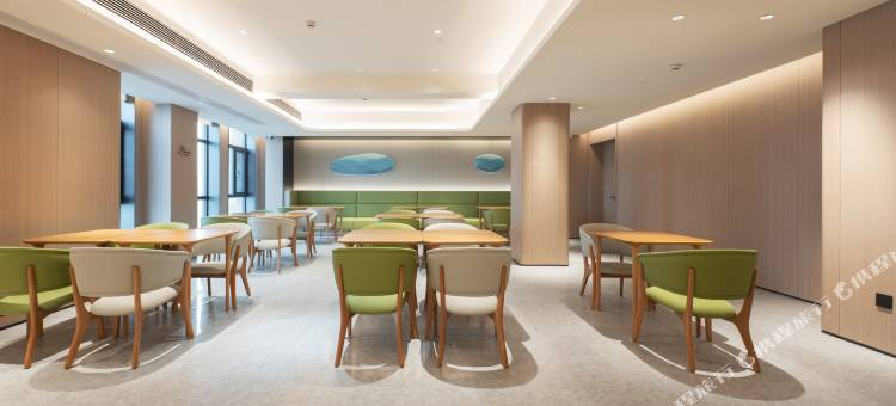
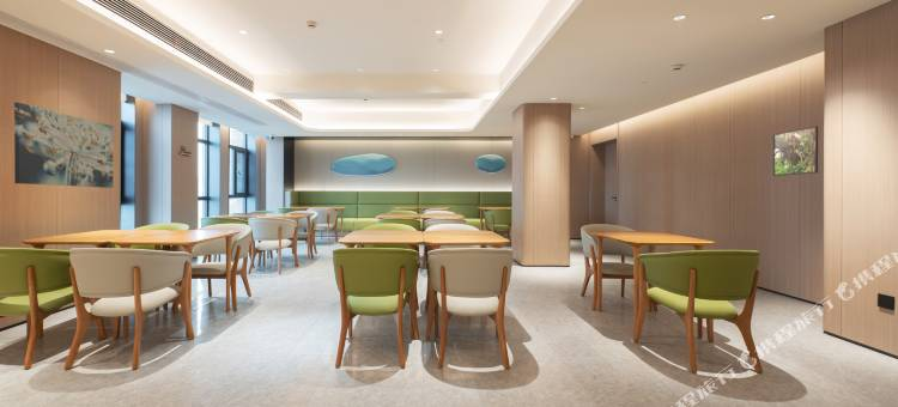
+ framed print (794, 152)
+ wall art (69, 151)
